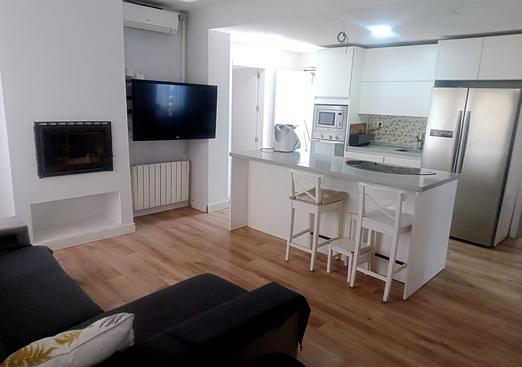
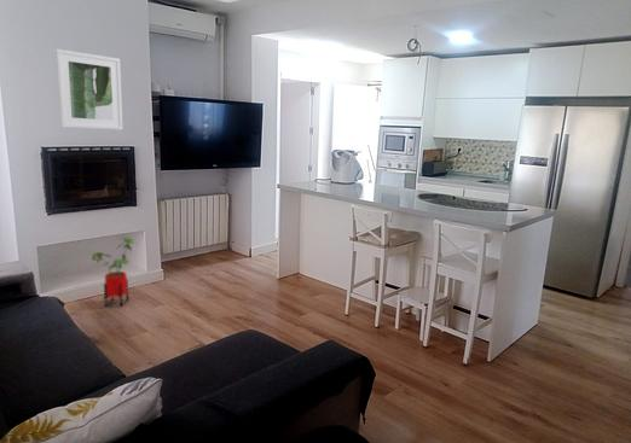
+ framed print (91, 92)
+ house plant (118, 270)
